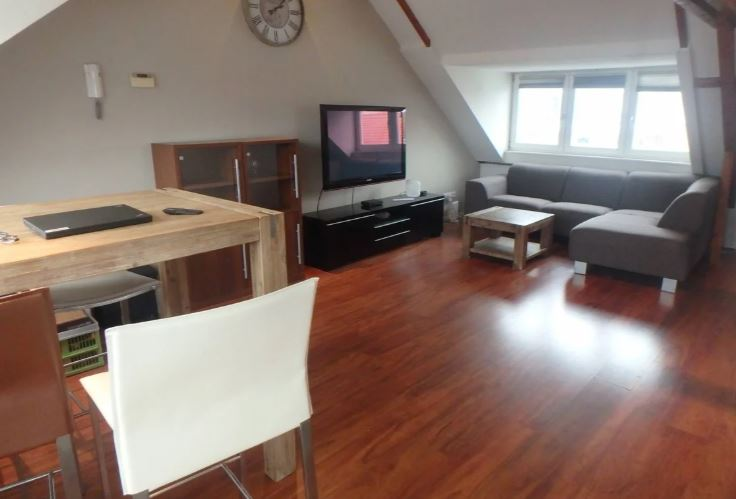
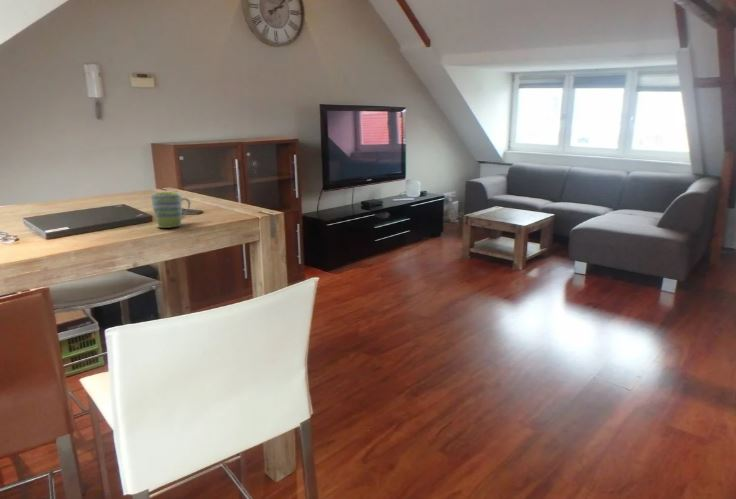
+ mug (172, 209)
